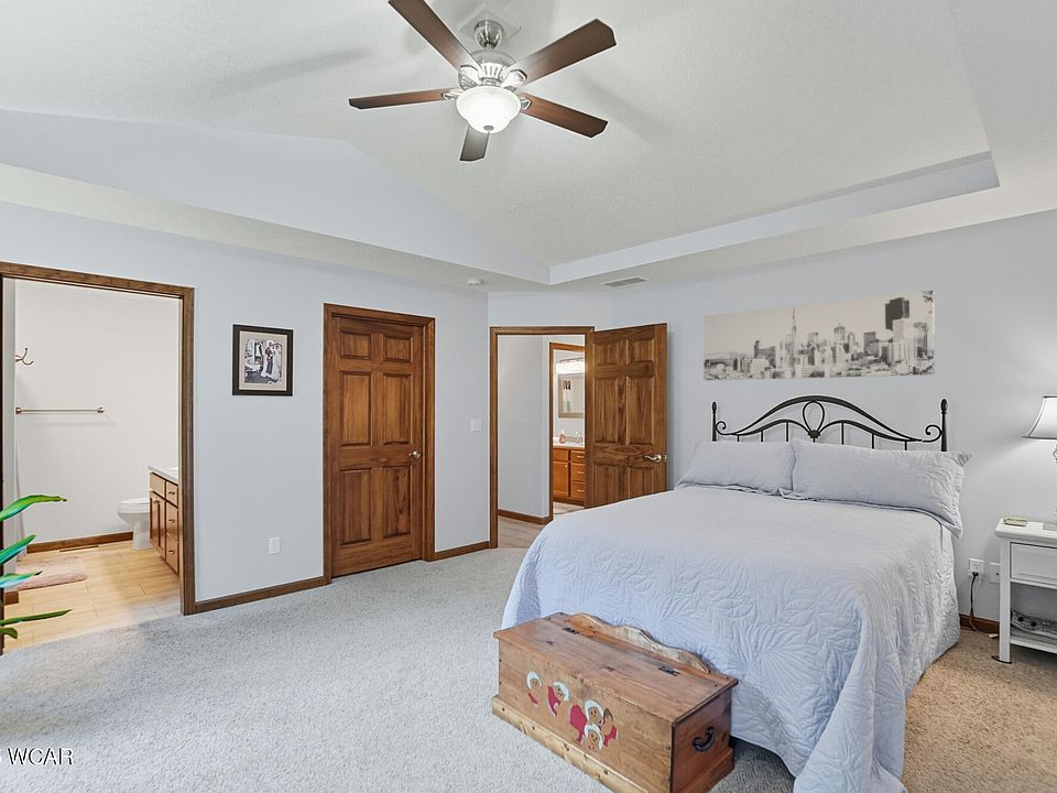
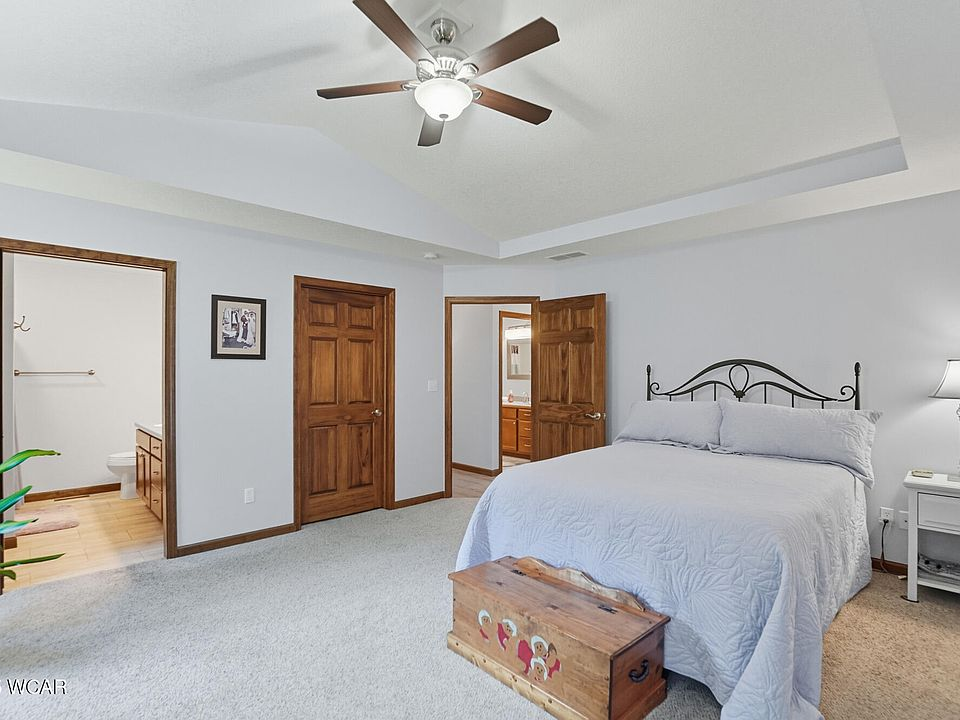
- wall art (804, 341)
